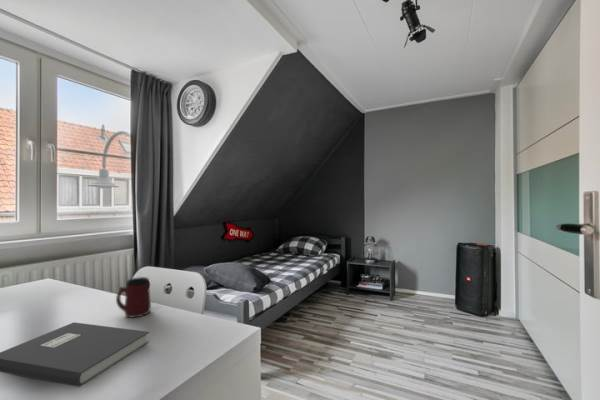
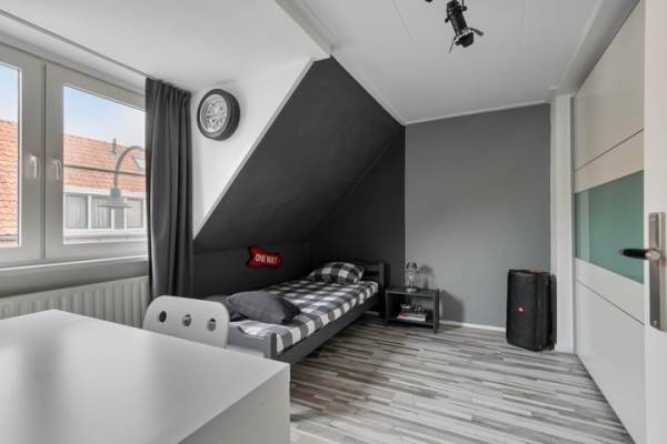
- mug (133, 296)
- book (75, 349)
